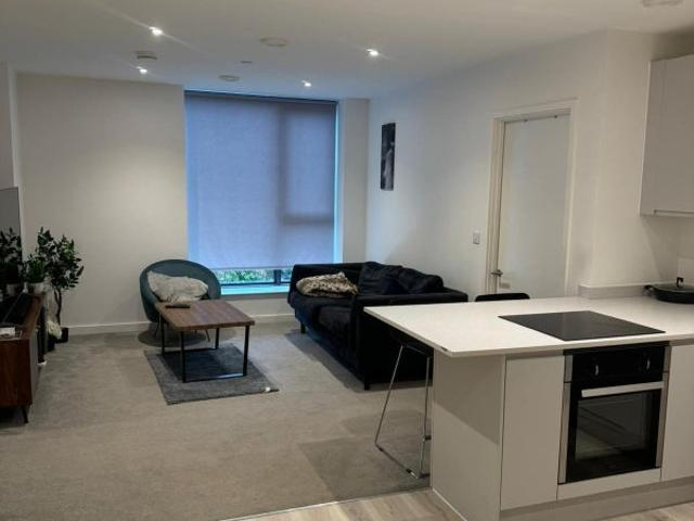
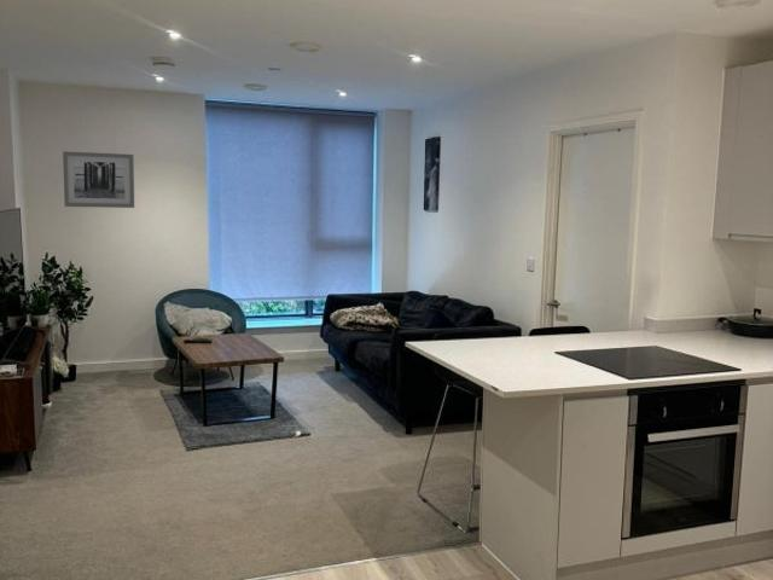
+ wall art (99, 180)
